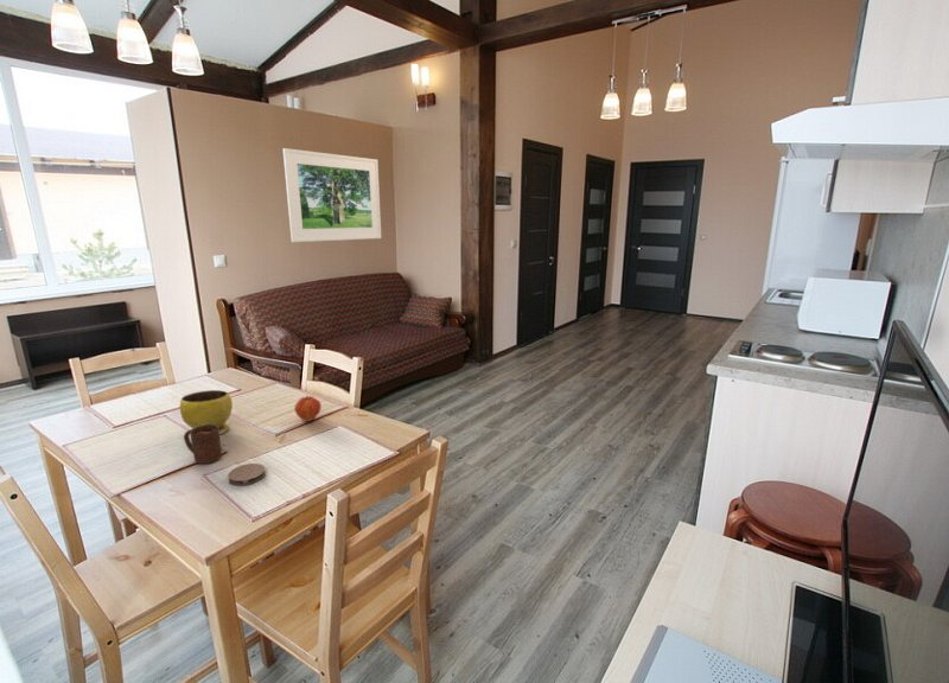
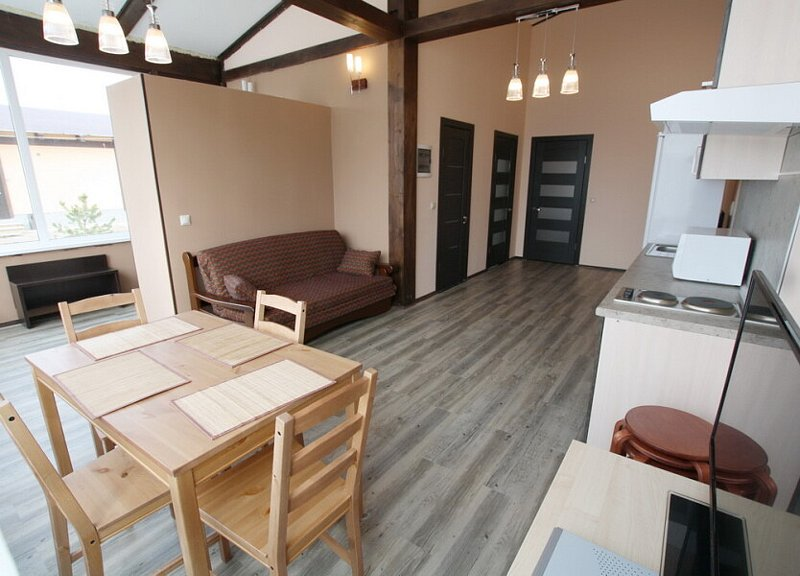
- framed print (337, 198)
- cup (202, 443)
- fruit (307, 407)
- bowl (208, 413)
- coaster (247, 473)
